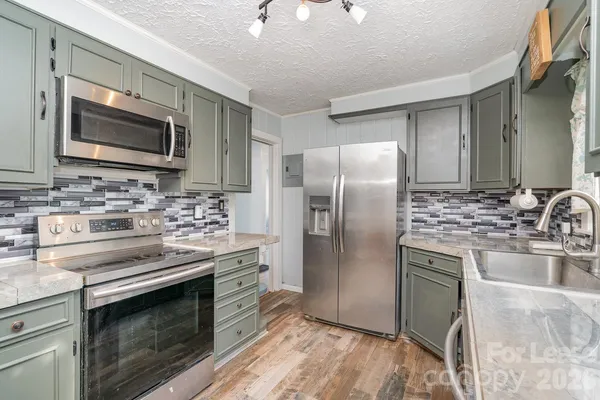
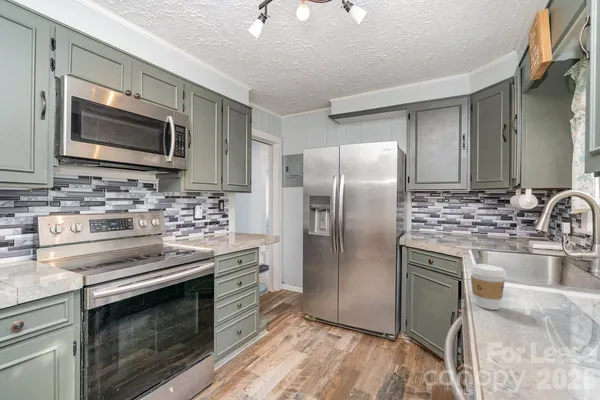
+ coffee cup (487, 285)
